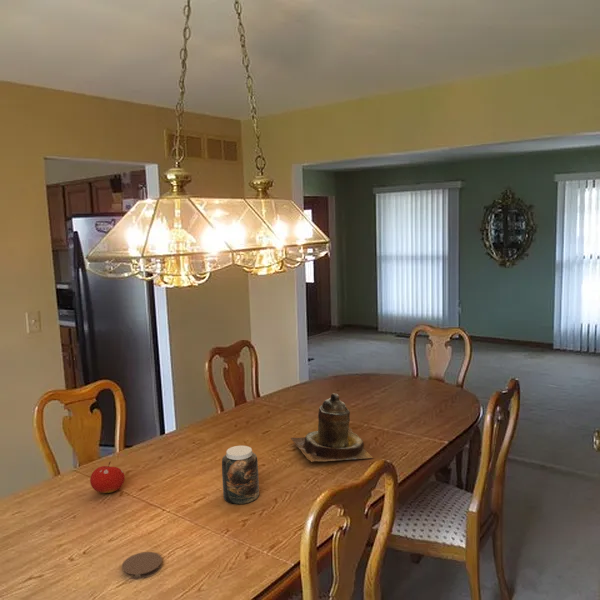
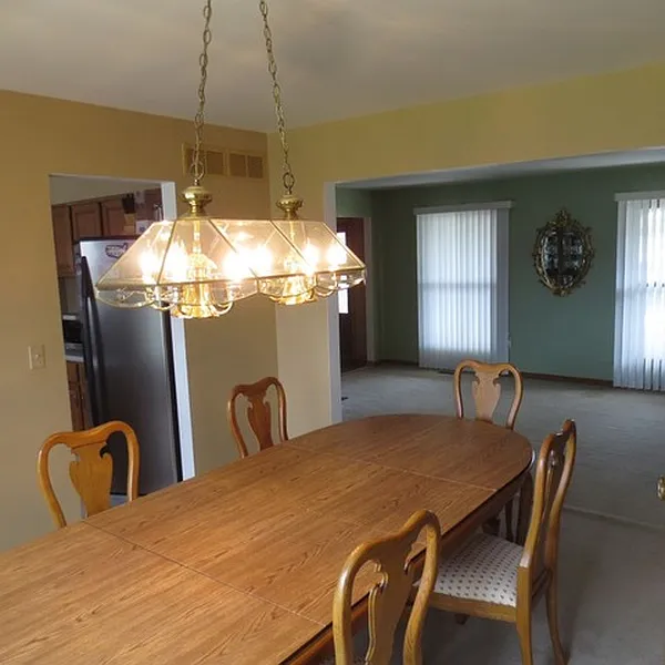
- teapot (329, 423)
- jar (240, 473)
- coaster (142, 565)
- fruit (107, 477)
